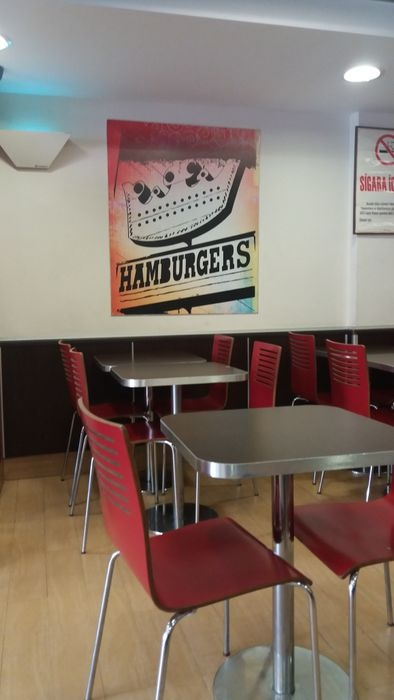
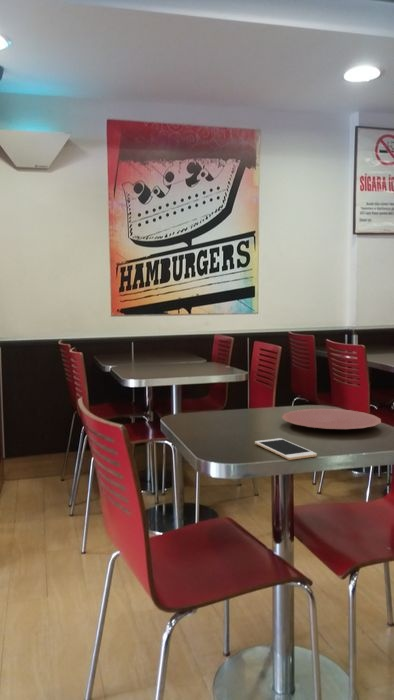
+ plate (330, 421)
+ cell phone (284, 448)
